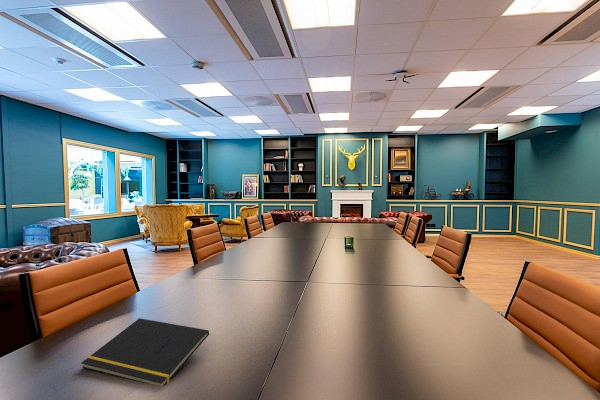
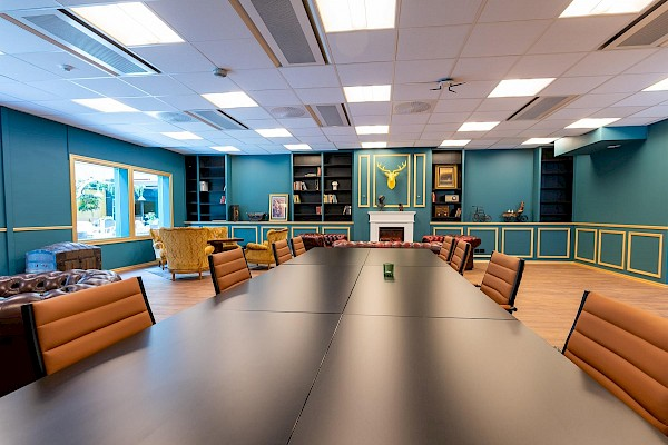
- notepad (149, 347)
